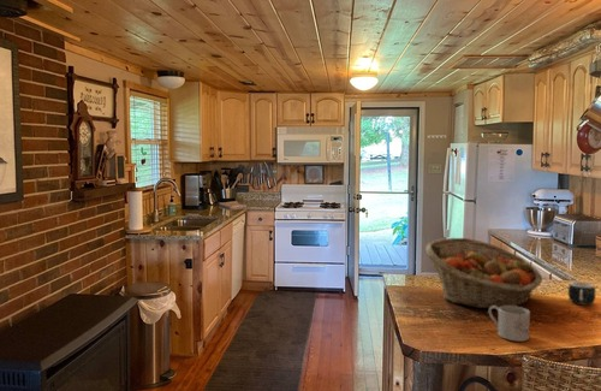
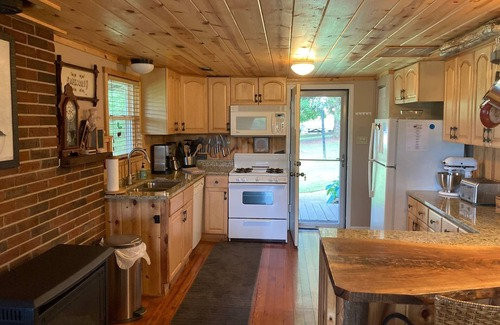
- mug (507, 321)
- mug (581, 294)
- fruit basket (482, 269)
